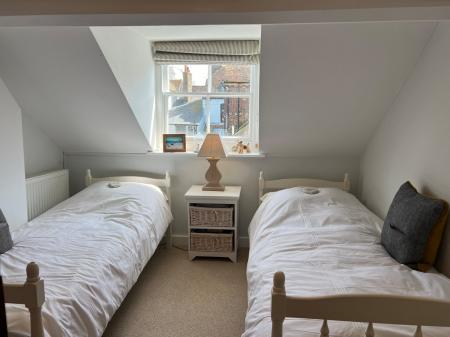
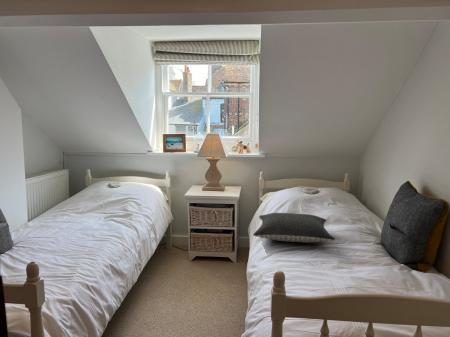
+ pillow (292, 226)
